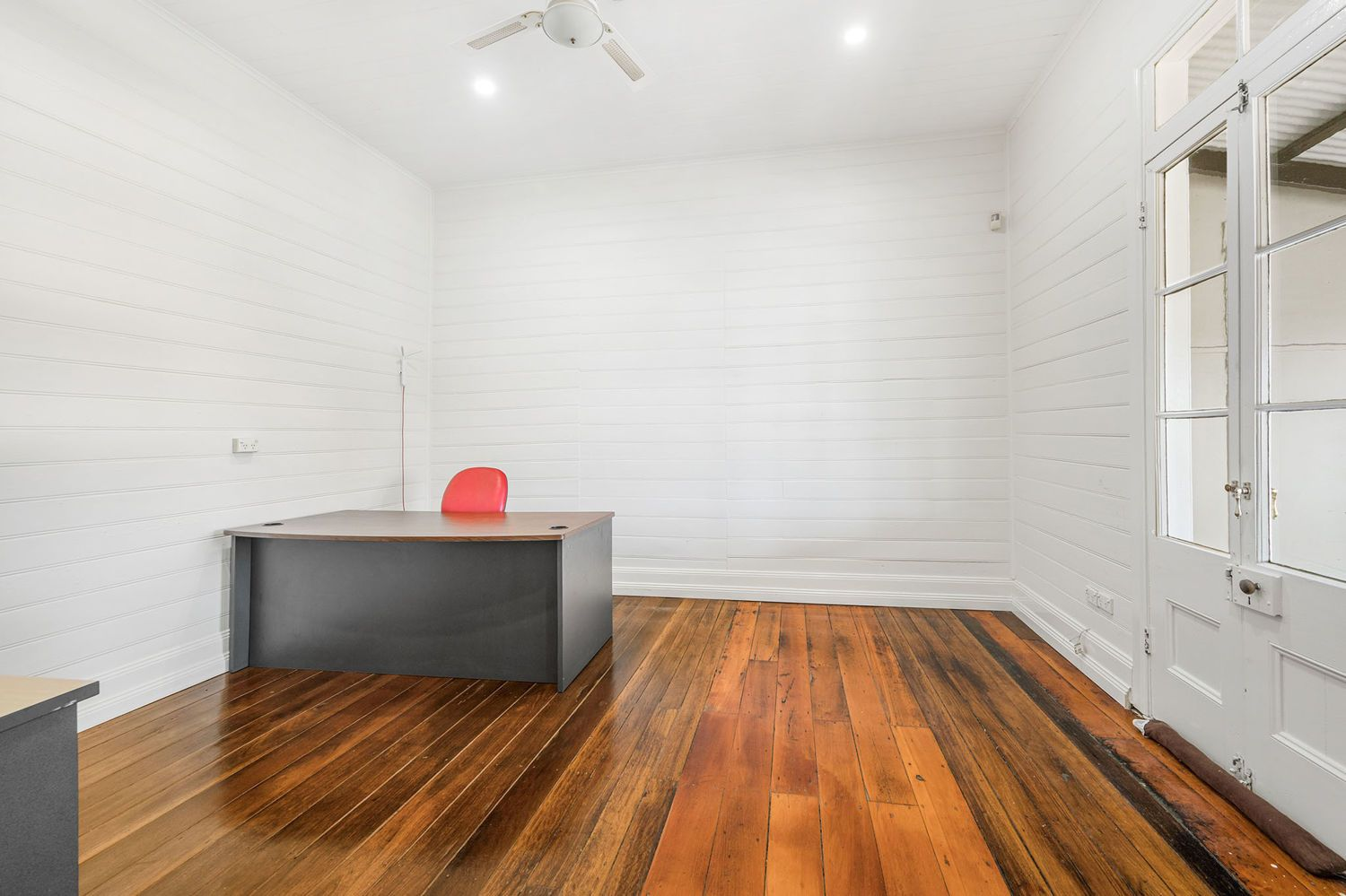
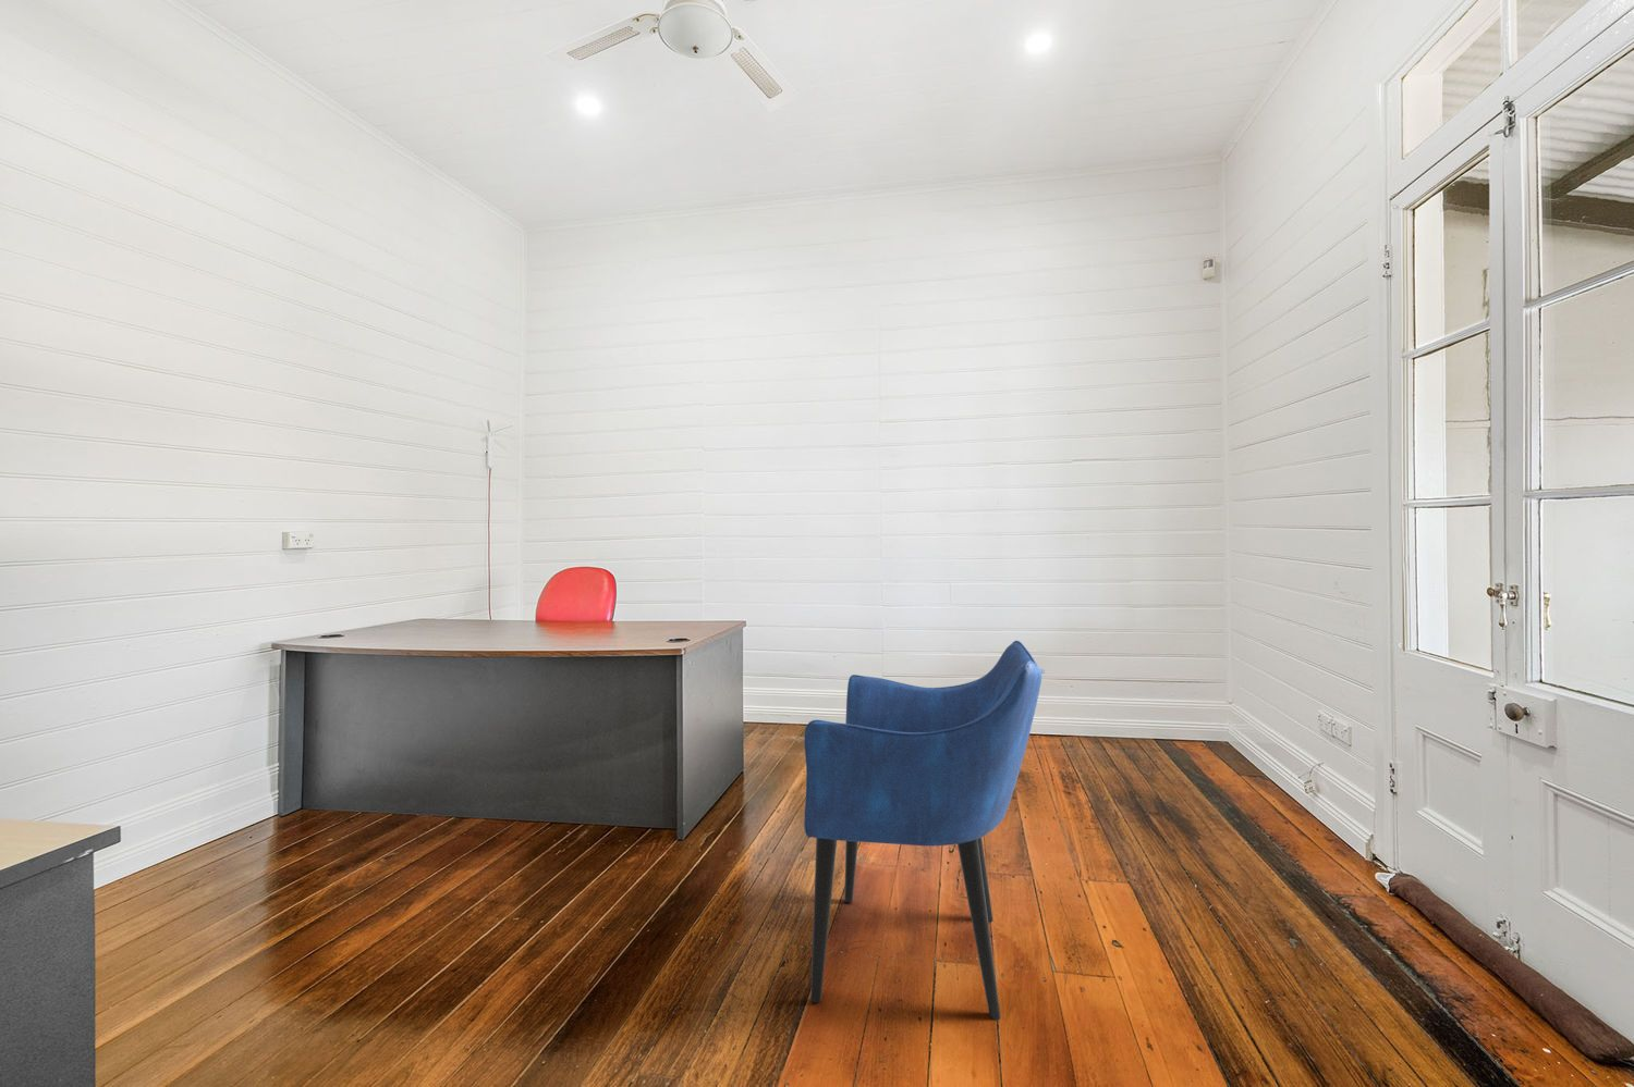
+ armchair (930, 801)
